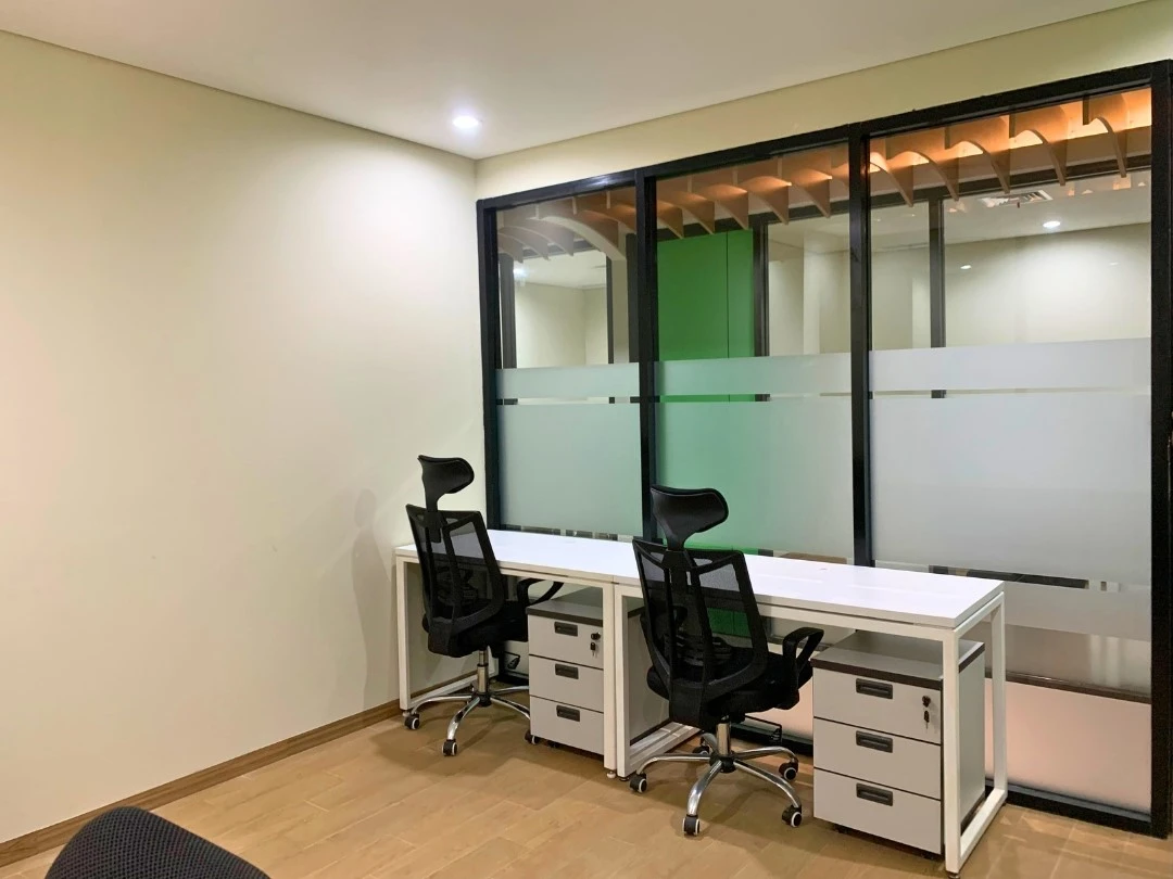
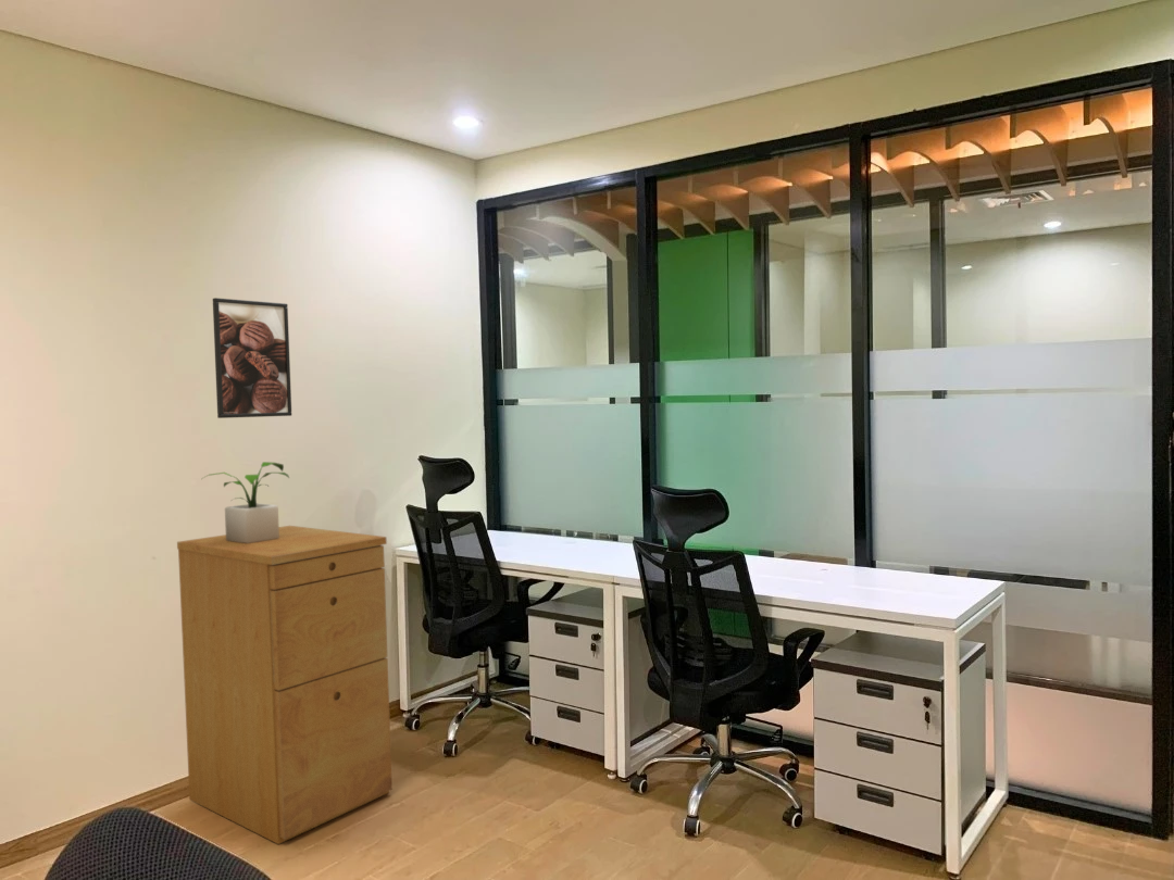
+ filing cabinet (286, 668)
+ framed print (253, 359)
+ potted plant (255, 501)
